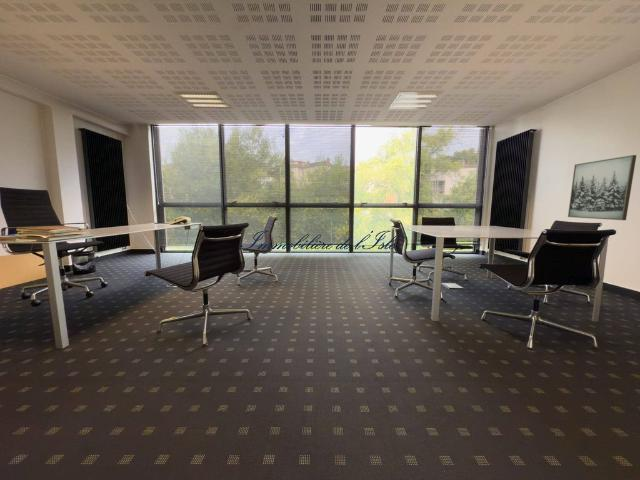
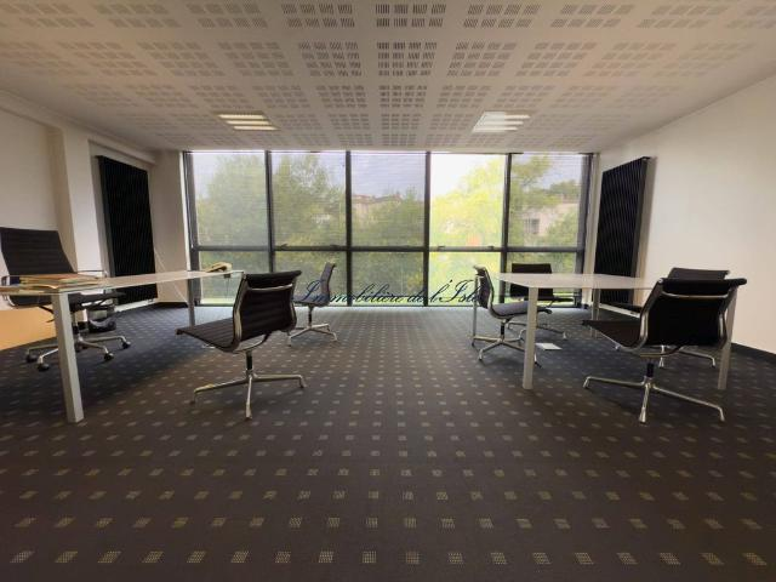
- wall art (598, 189)
